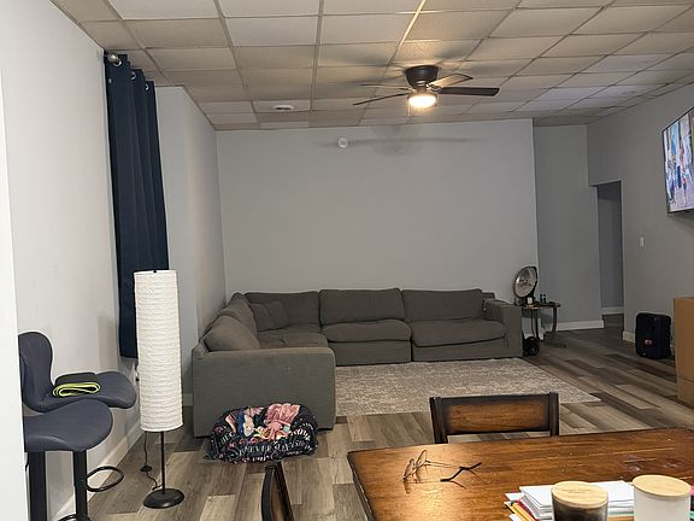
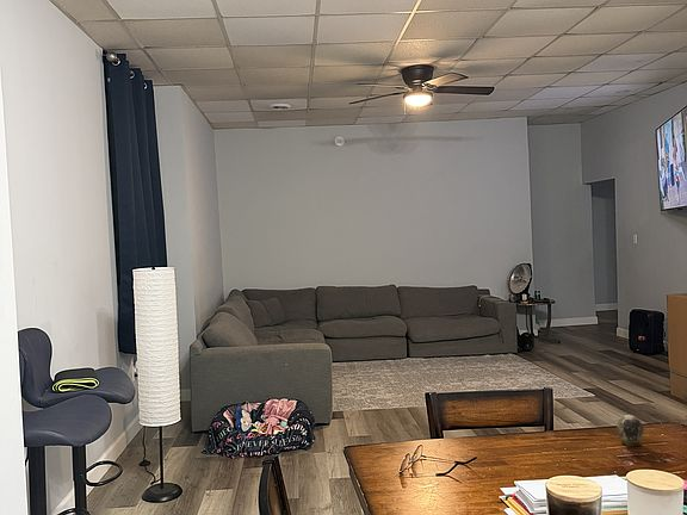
+ decorative egg (630, 428)
